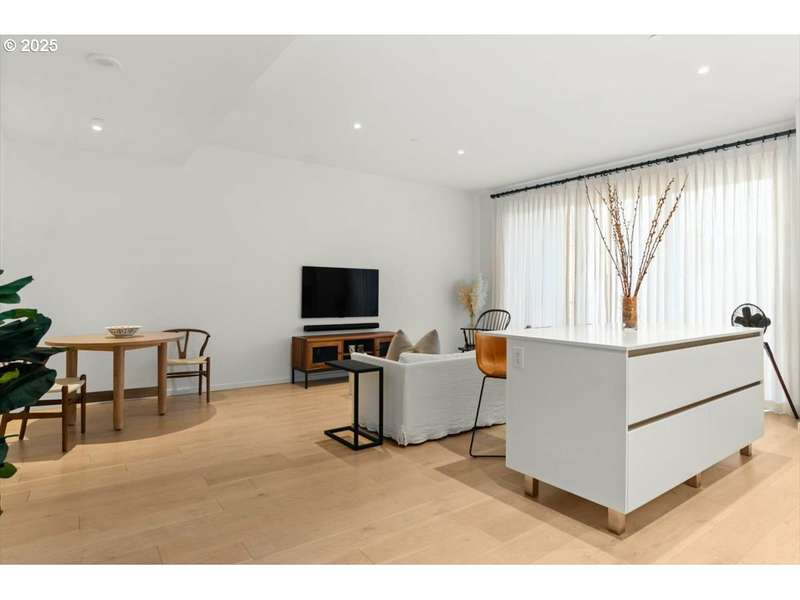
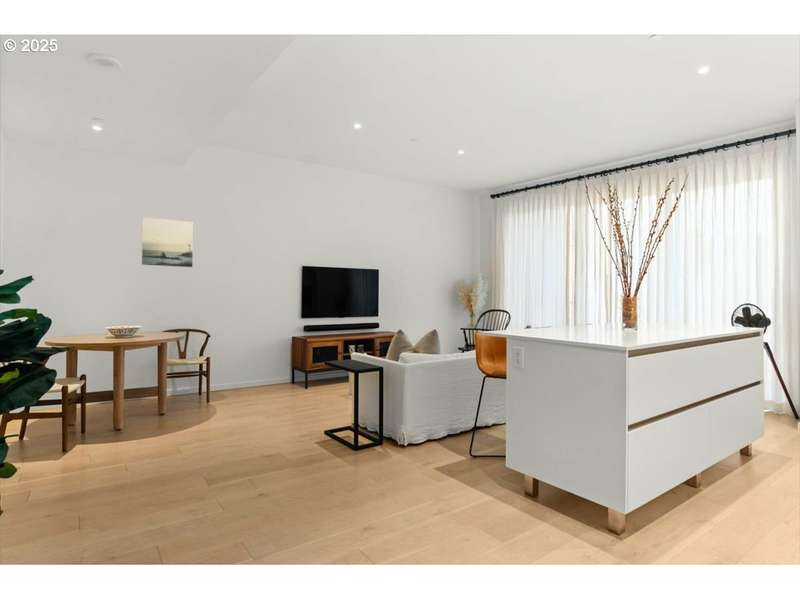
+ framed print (168, 243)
